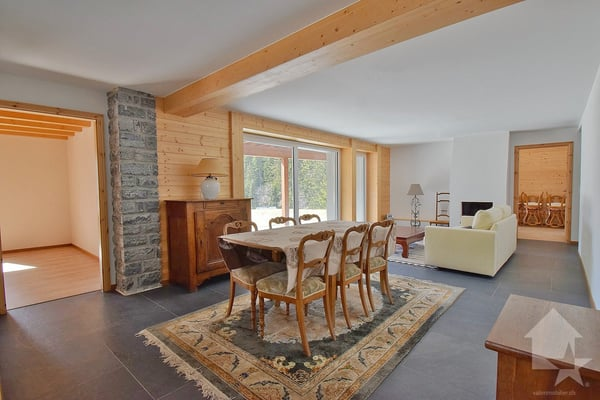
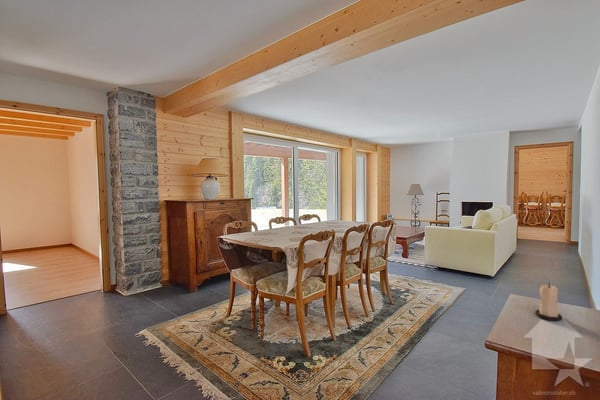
+ candle (548, 299)
